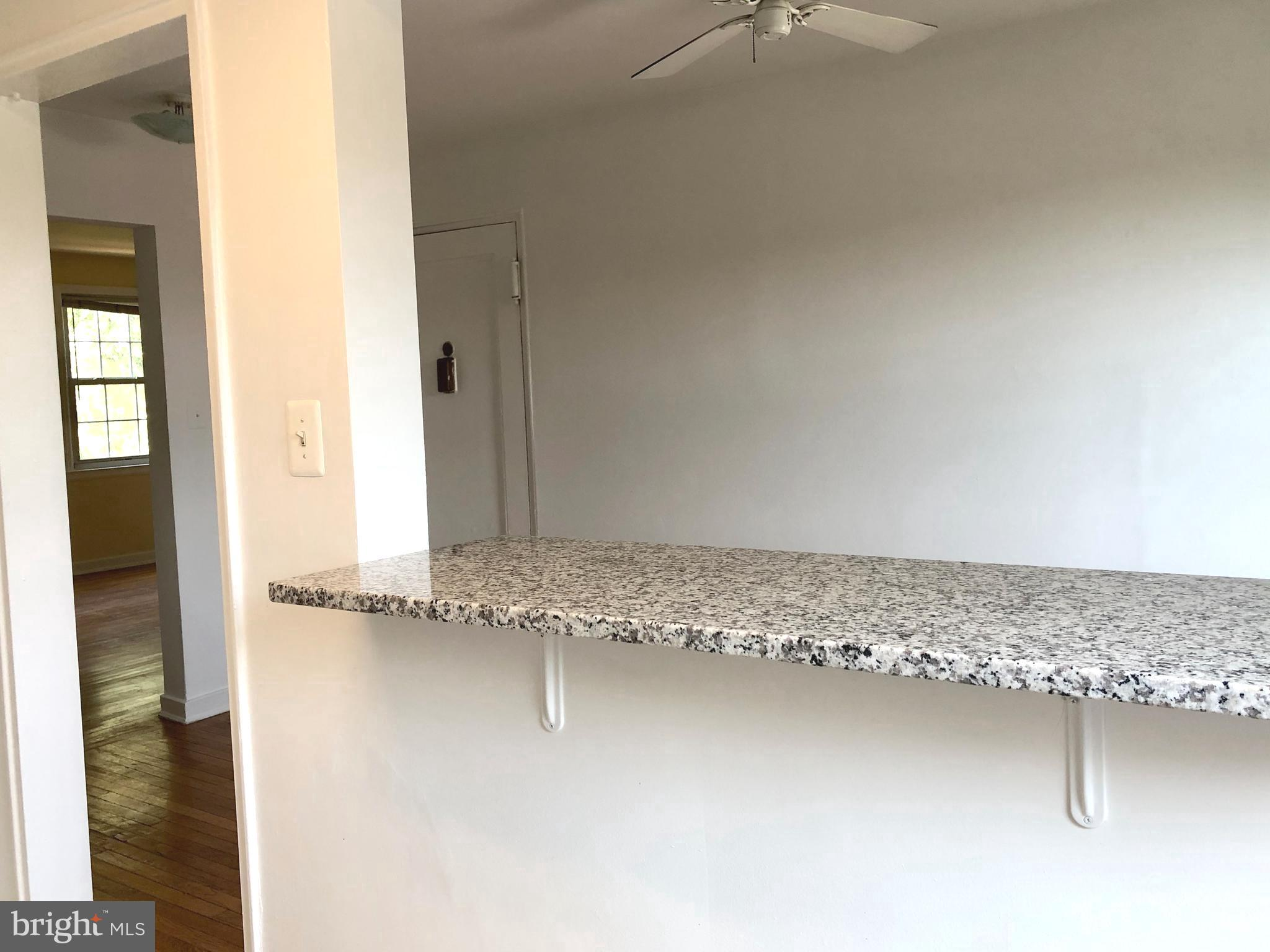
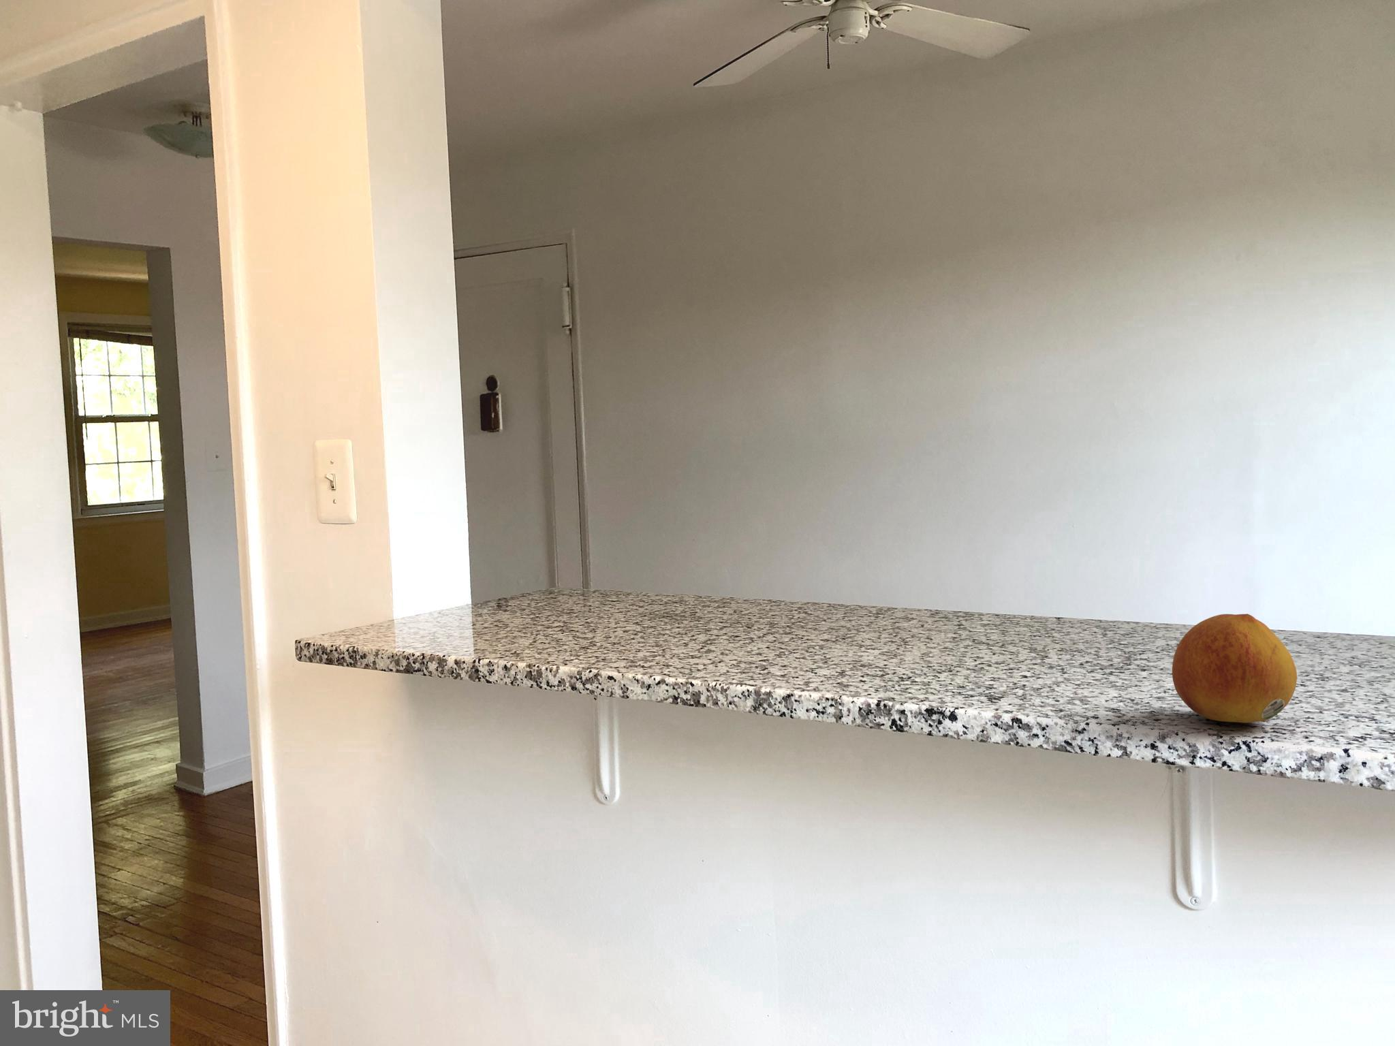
+ fruit (1232, 666)
